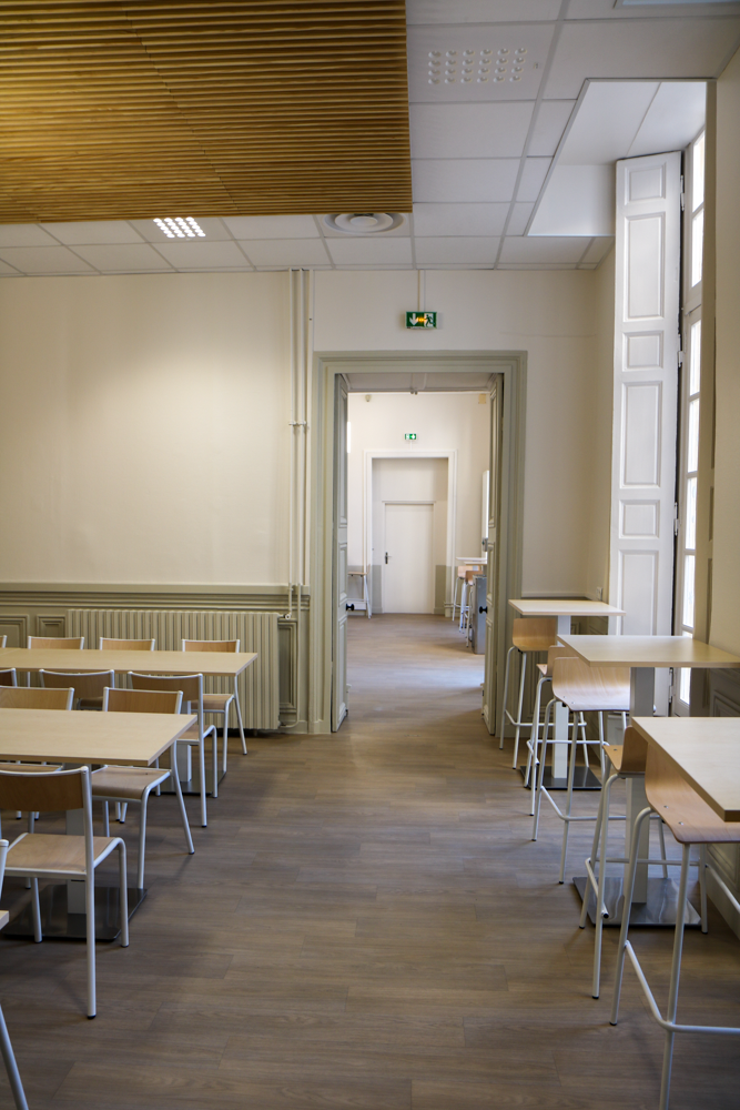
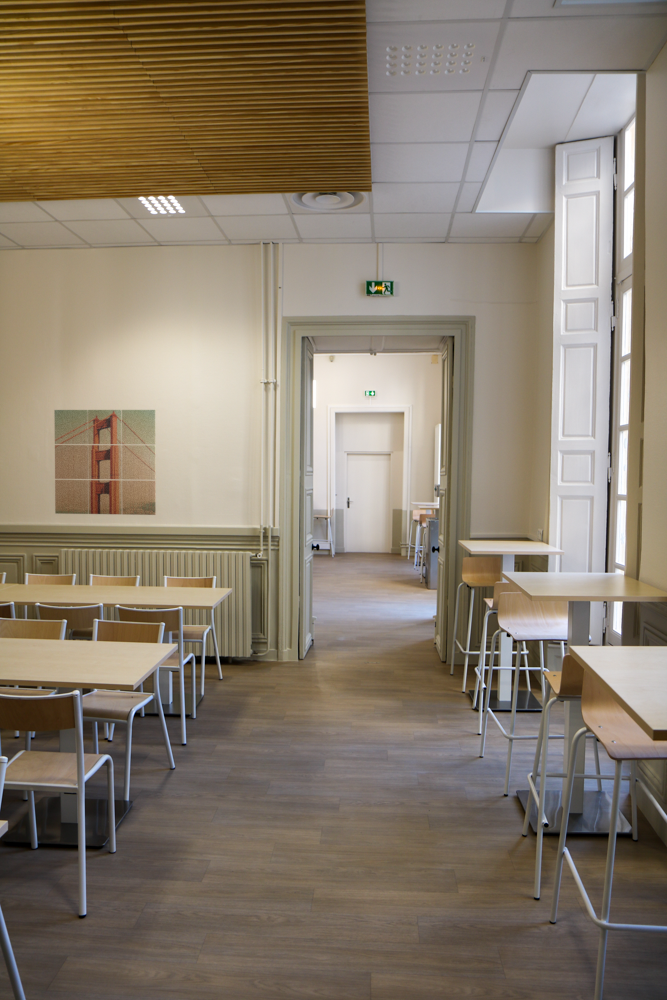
+ wall art (104, 462)
